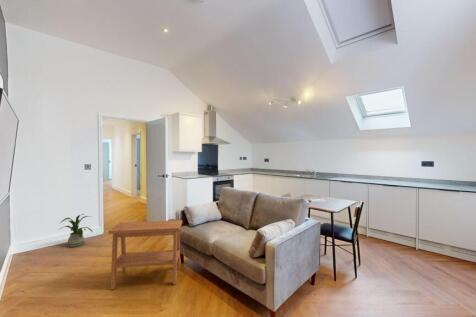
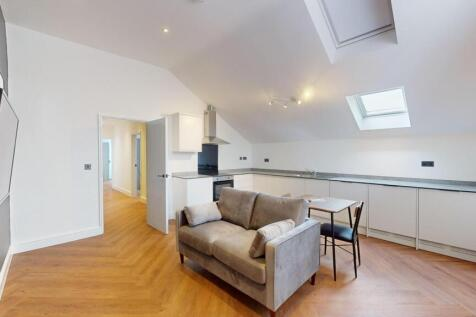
- house plant (76, 228)
- side table (148, 251)
